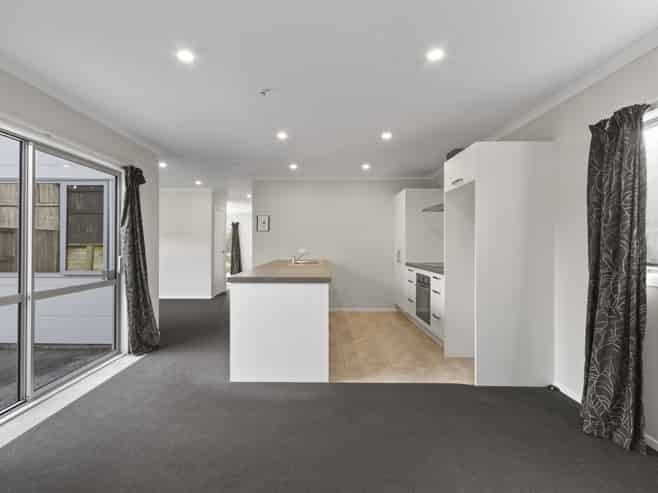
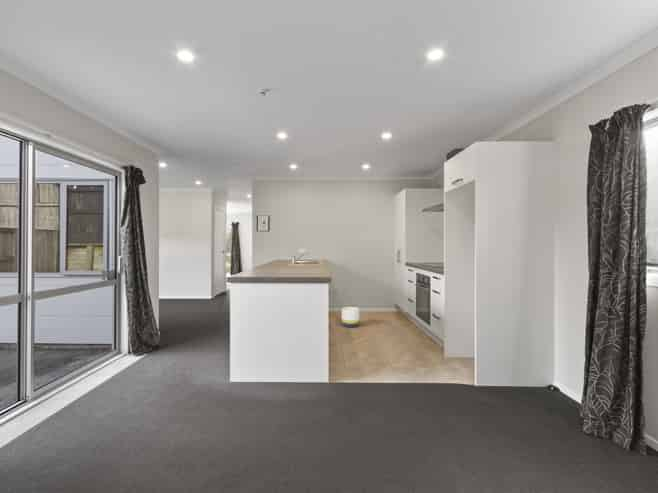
+ planter (350, 317)
